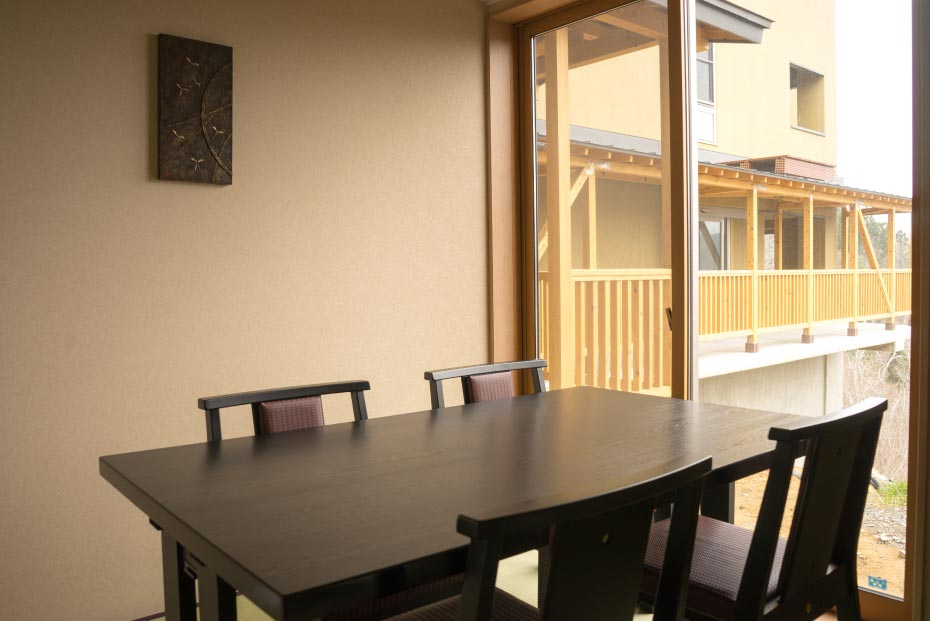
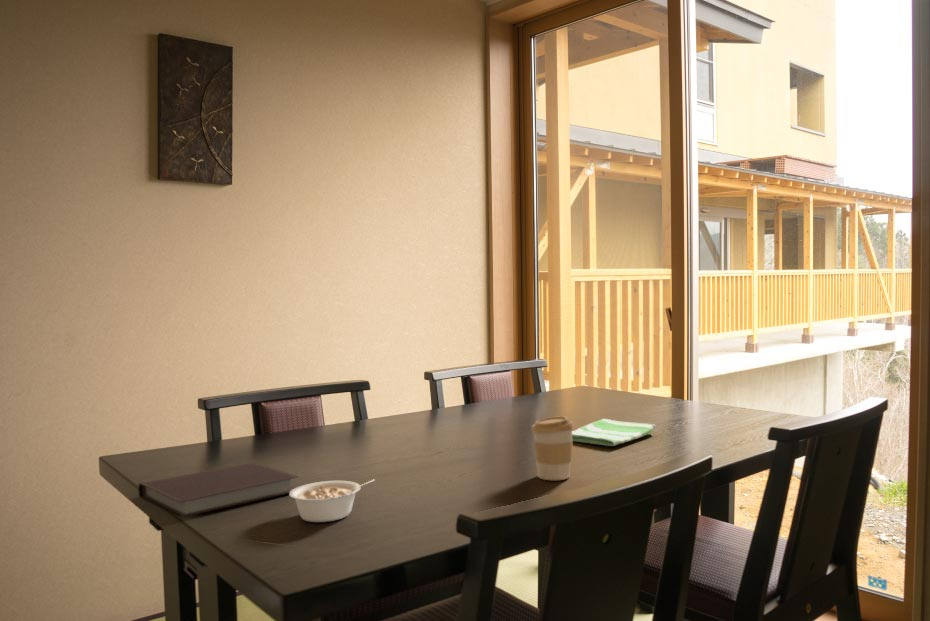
+ coffee cup (553, 447)
+ dish towel (608, 431)
+ notebook (219, 486)
+ legume (328, 499)
